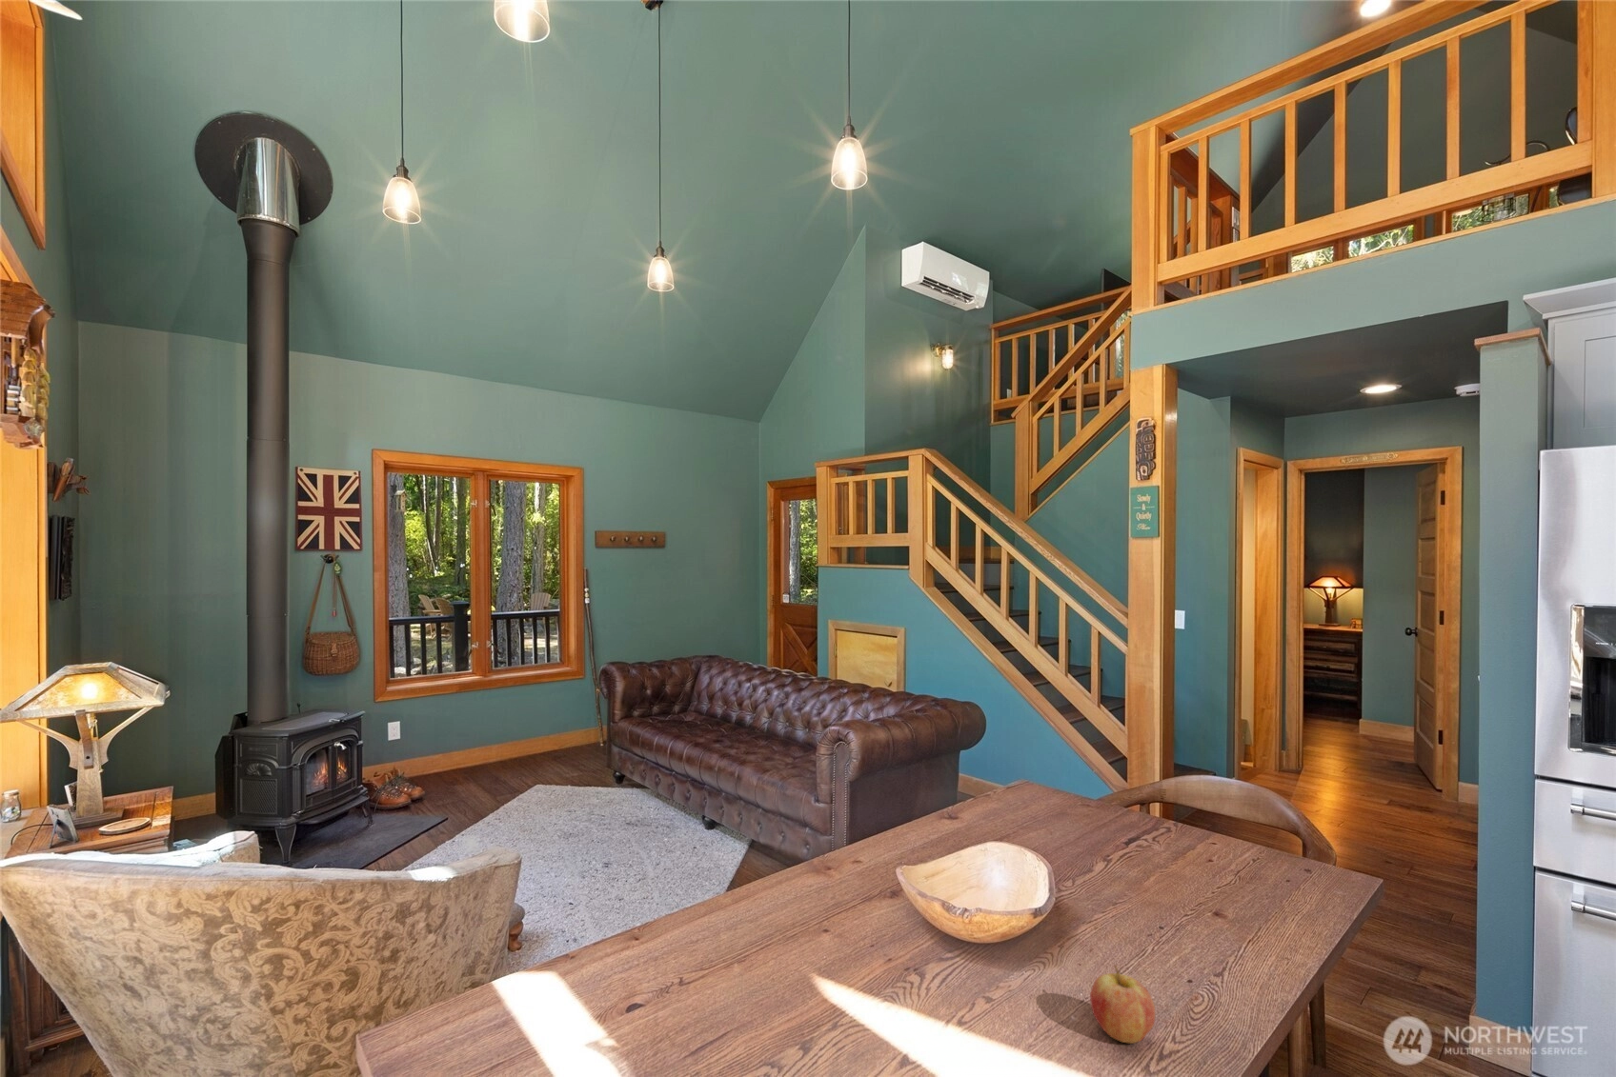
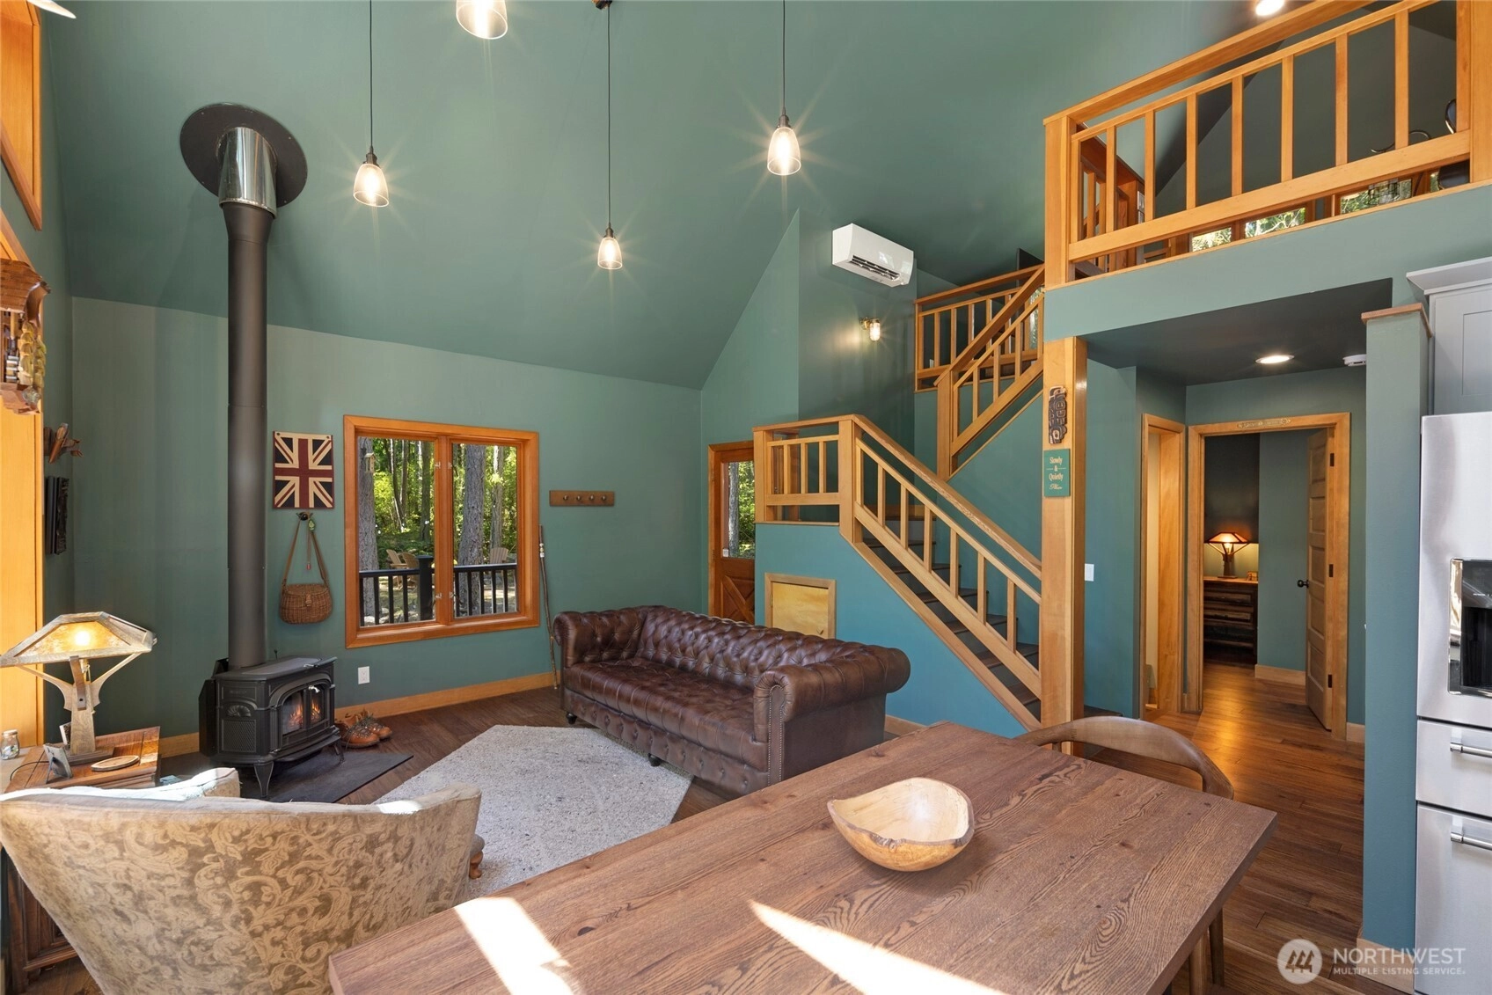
- fruit (1122, 1006)
